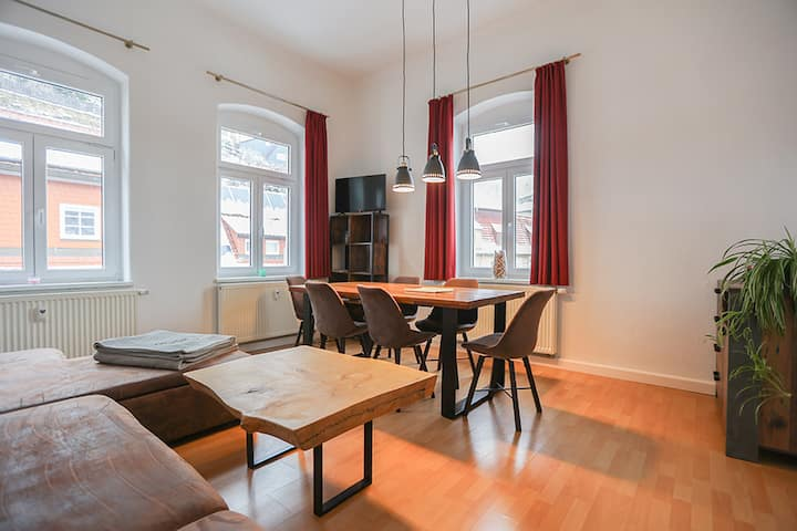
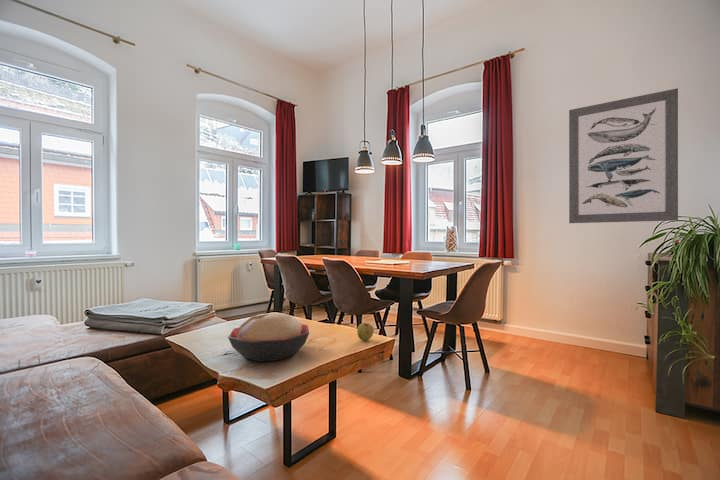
+ apple (365, 331)
+ decorative bowl (270, 333)
+ wall art (619, 161)
